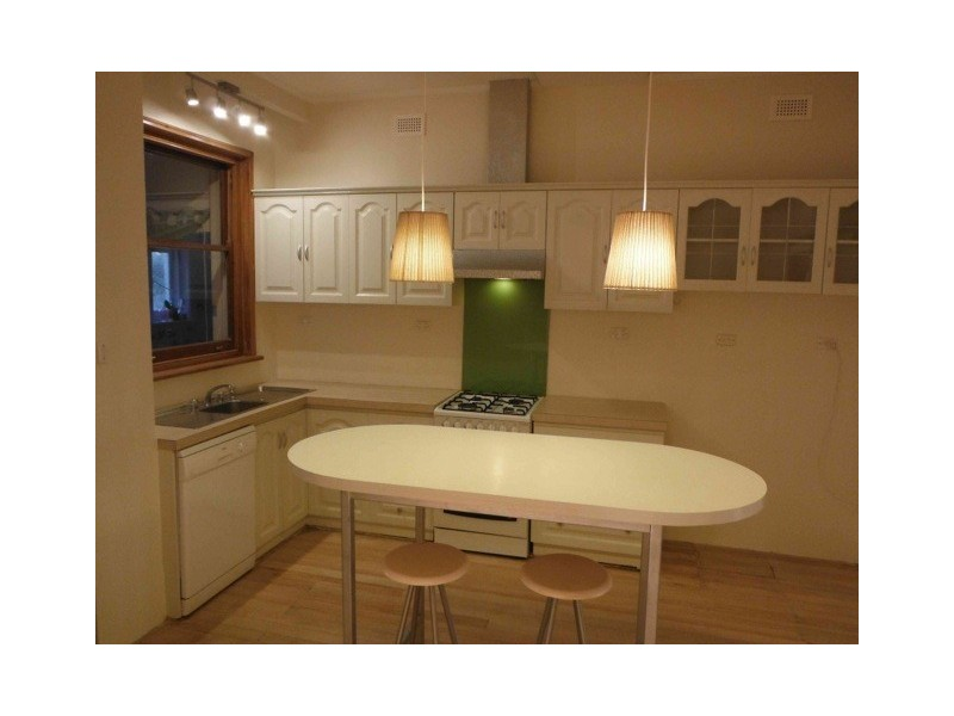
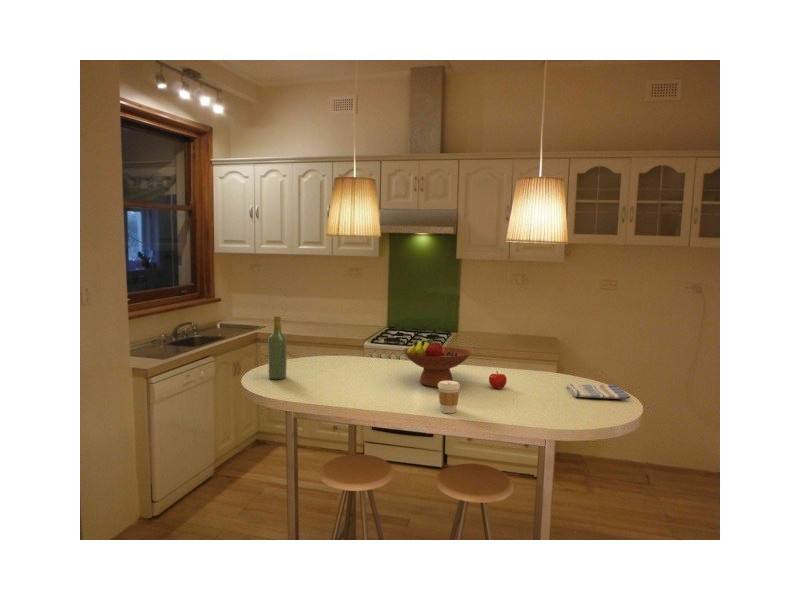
+ coffee cup (448, 396)
+ fruit bowl (436, 360)
+ dish towel (596, 390)
+ wine bottle (277, 347)
+ apple (497, 379)
